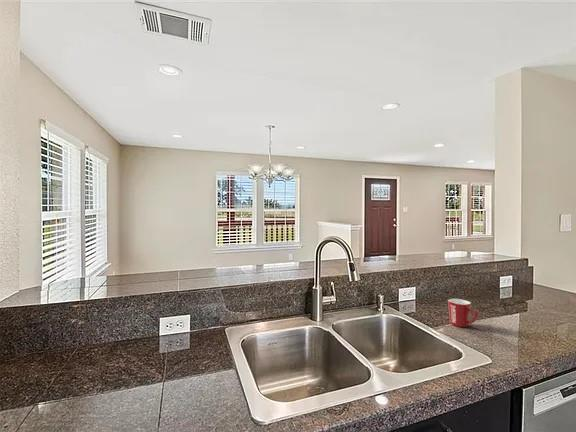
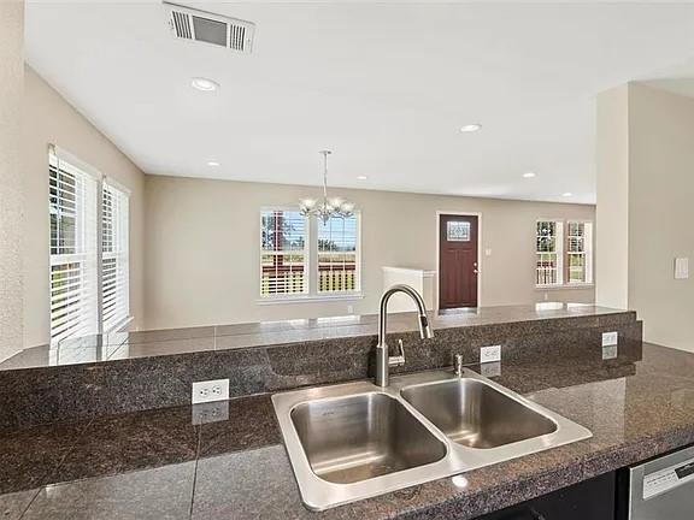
- mug (463, 314)
